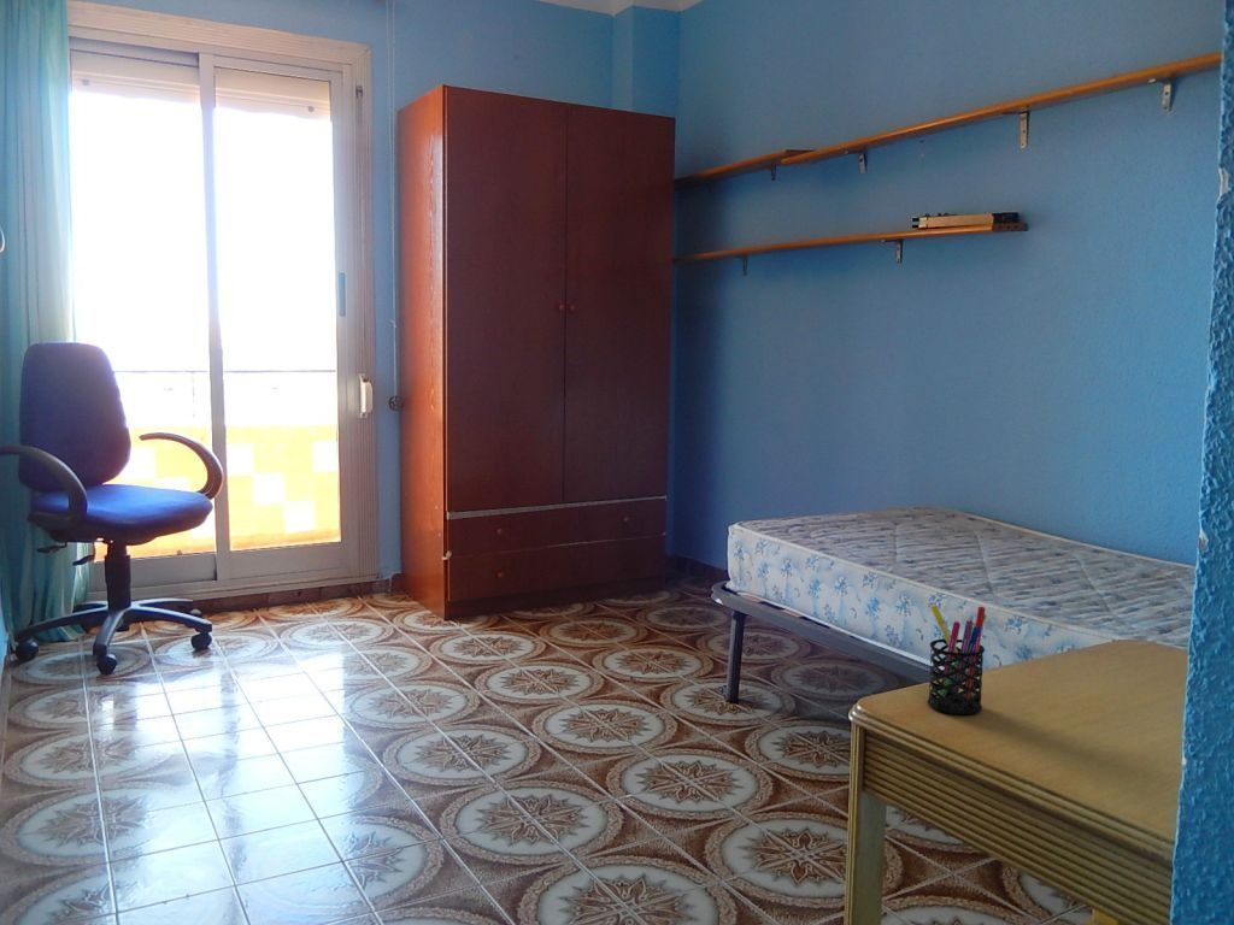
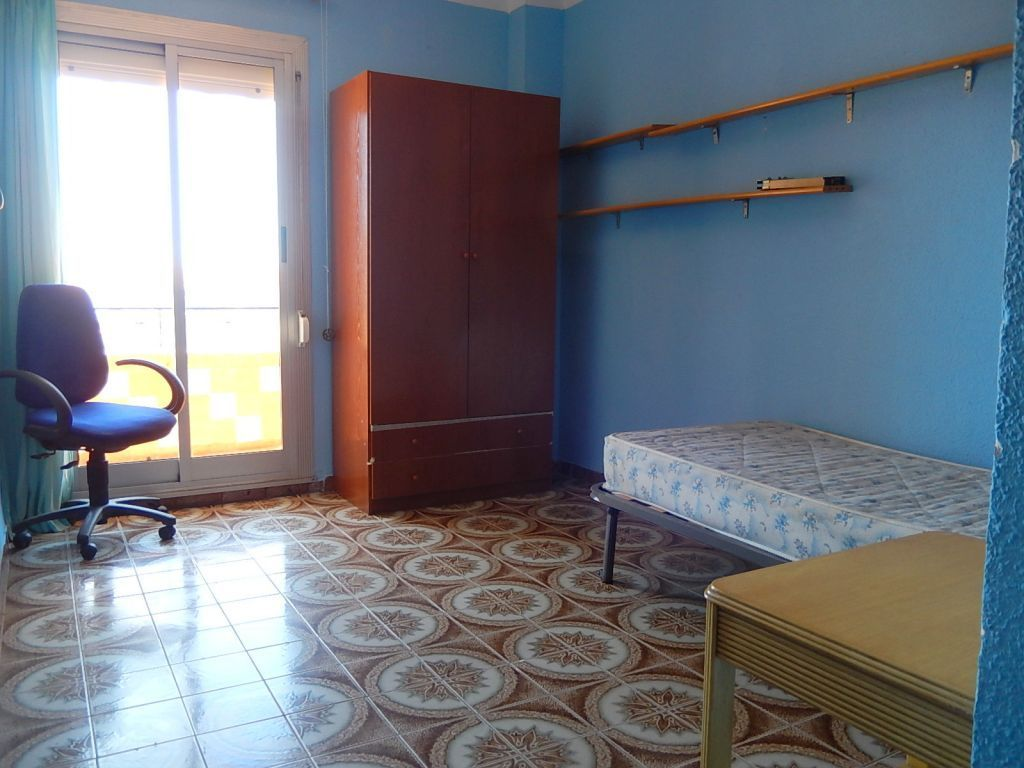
- pen holder (963, 653)
